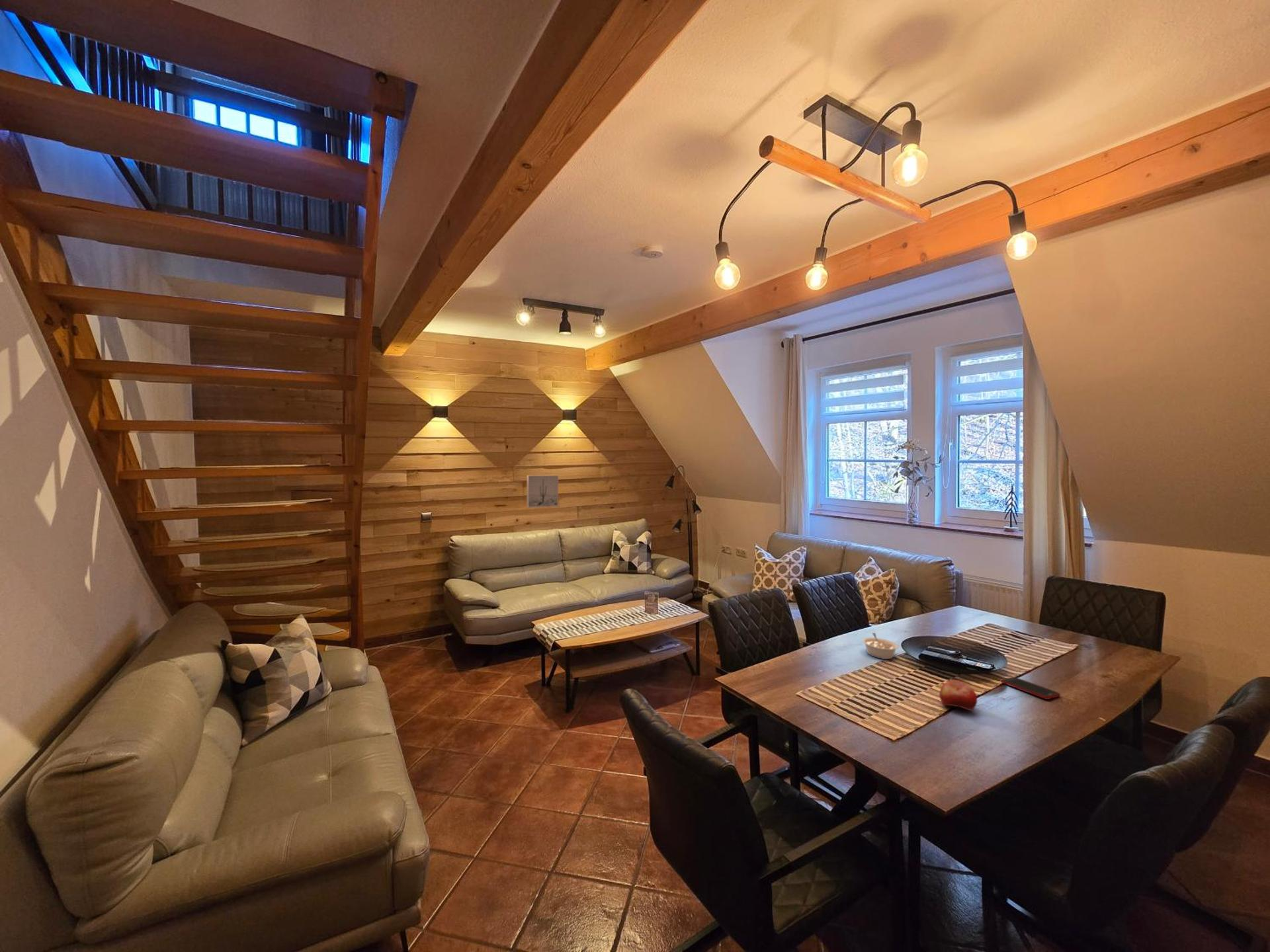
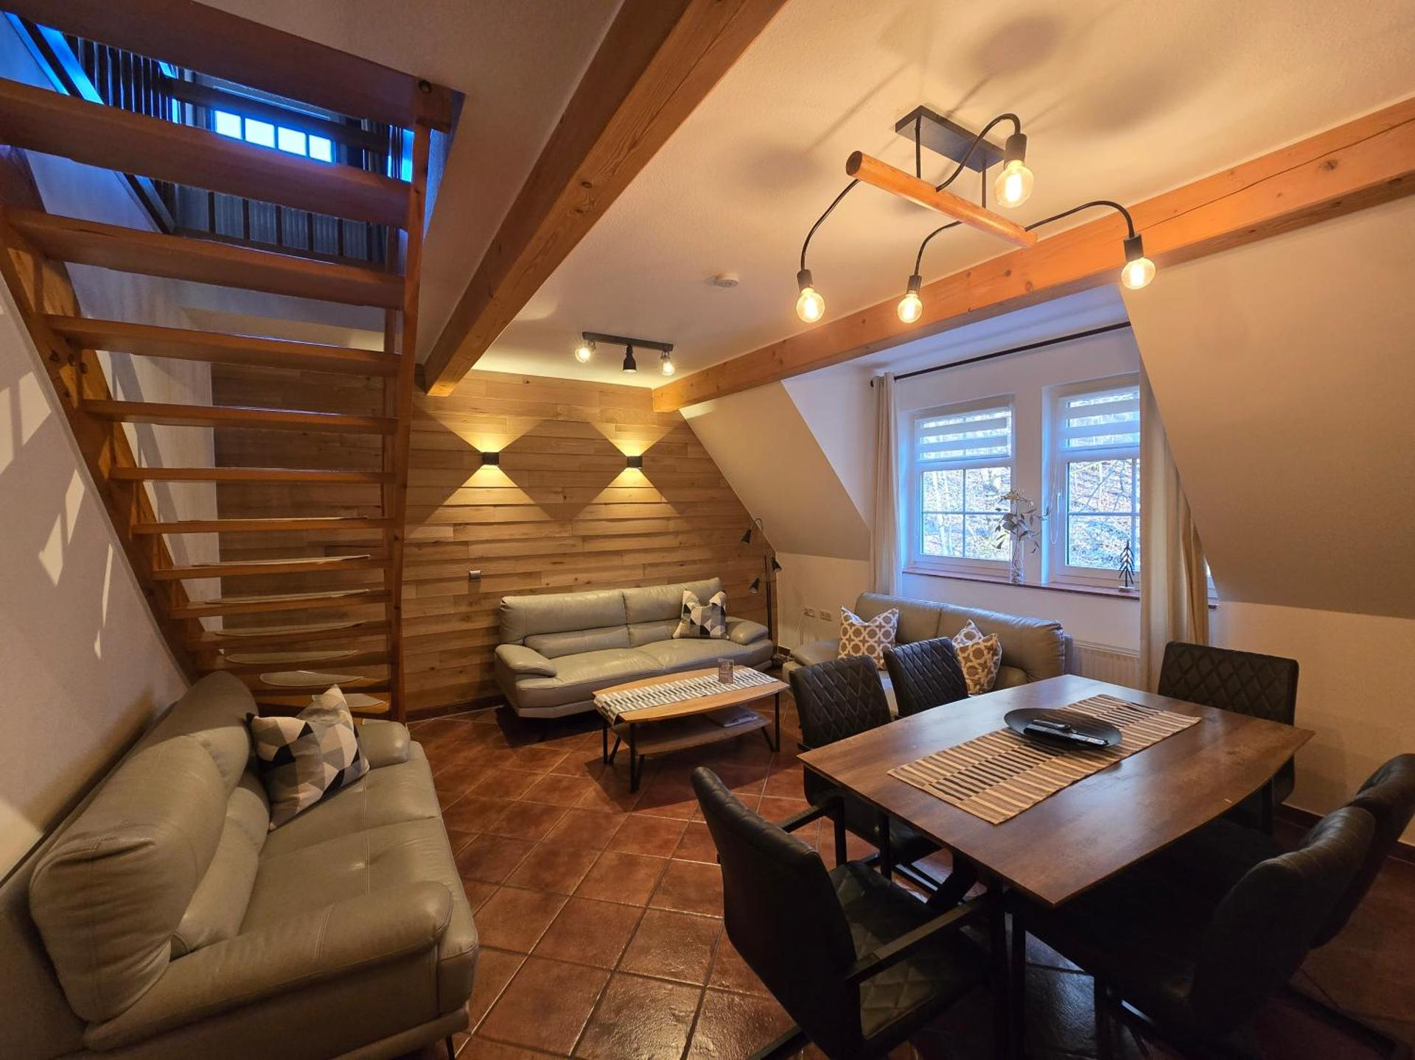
- wall art (542, 491)
- legume (878, 647)
- cell phone (1029, 688)
- fruit (958, 695)
